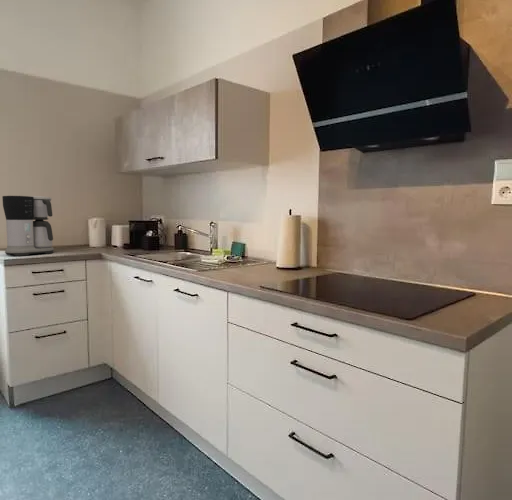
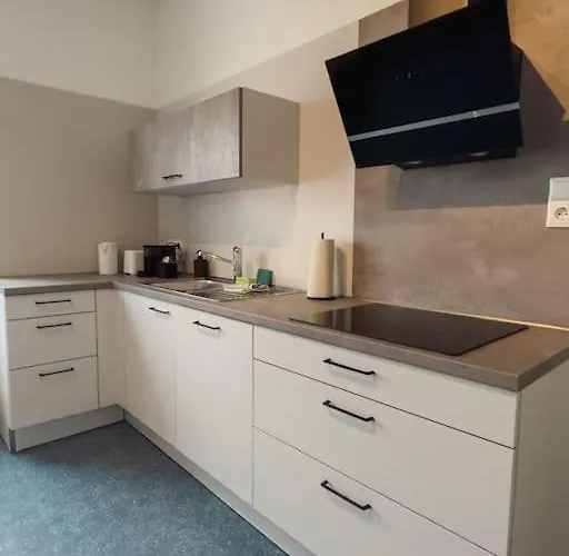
- coffee maker (31, 224)
